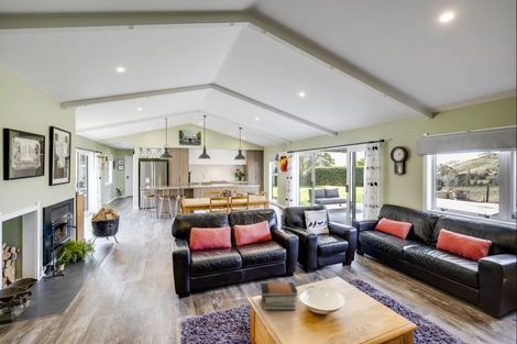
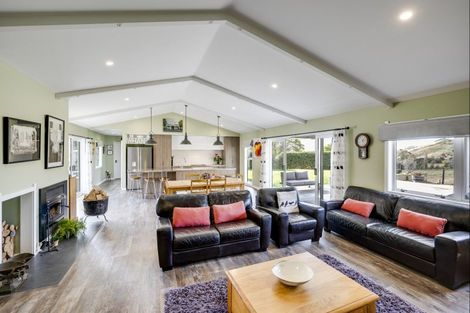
- book stack (278, 296)
